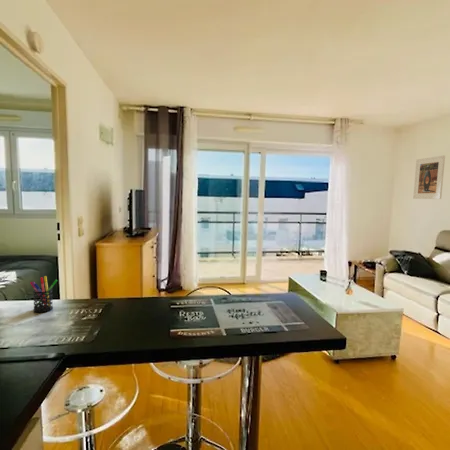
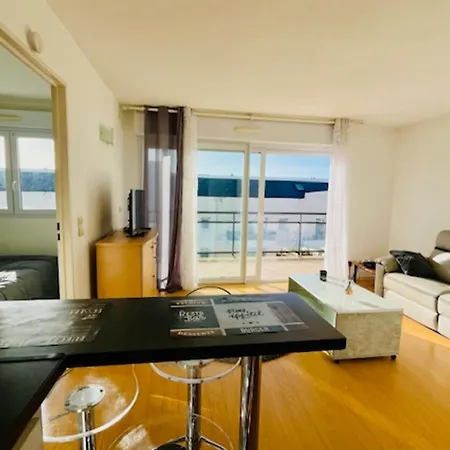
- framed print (428, 178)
- pen holder (45, 292)
